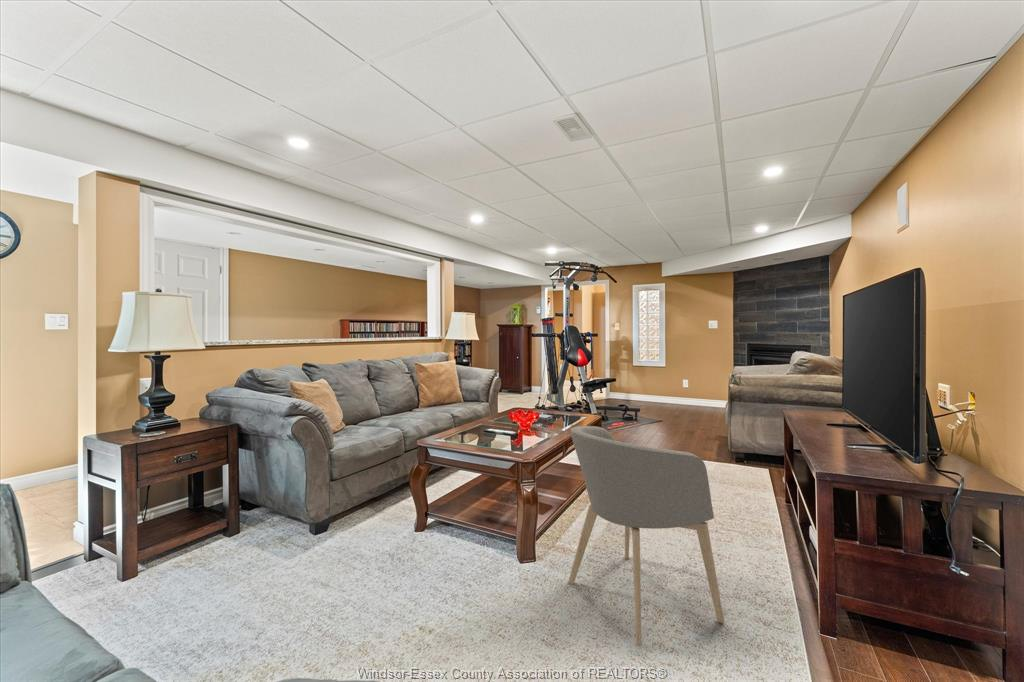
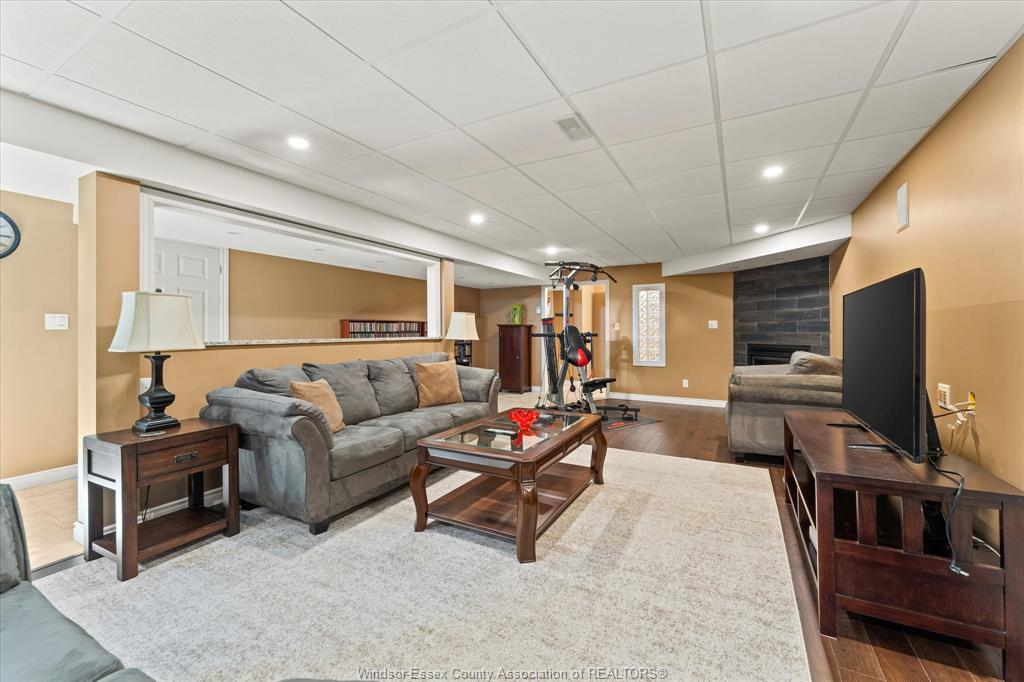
- armchair (640, 511)
